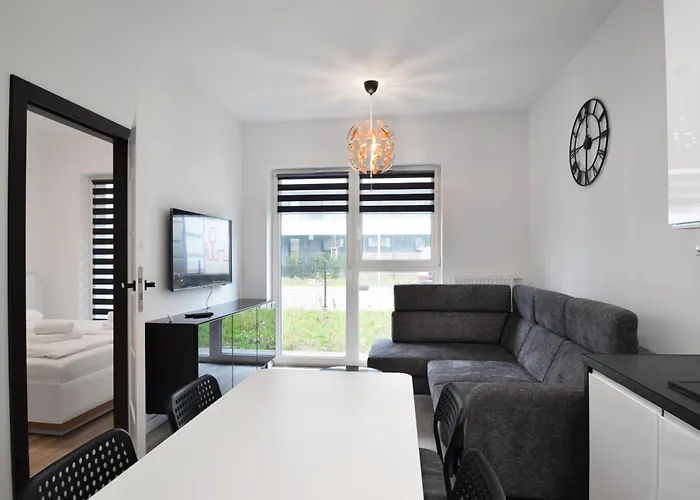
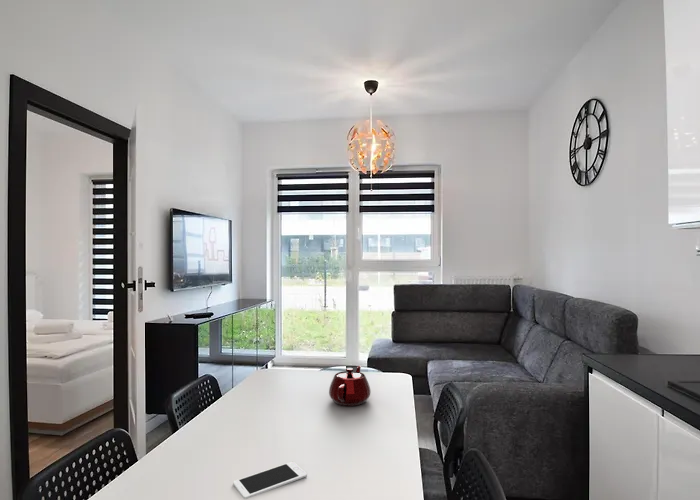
+ cell phone (270, 478)
+ teapot (350, 384)
